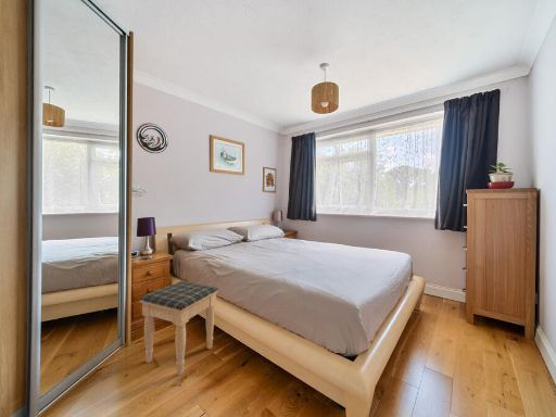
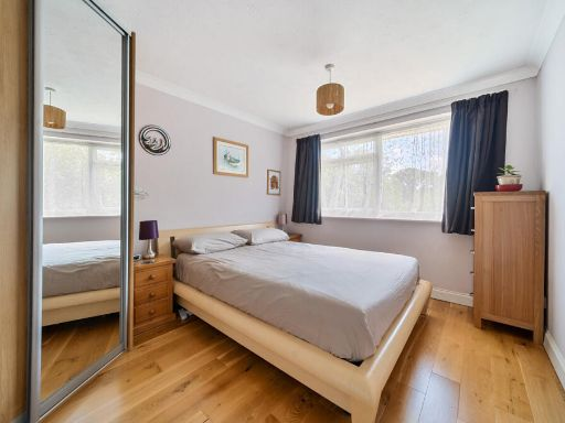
- footstool (180, 321)
